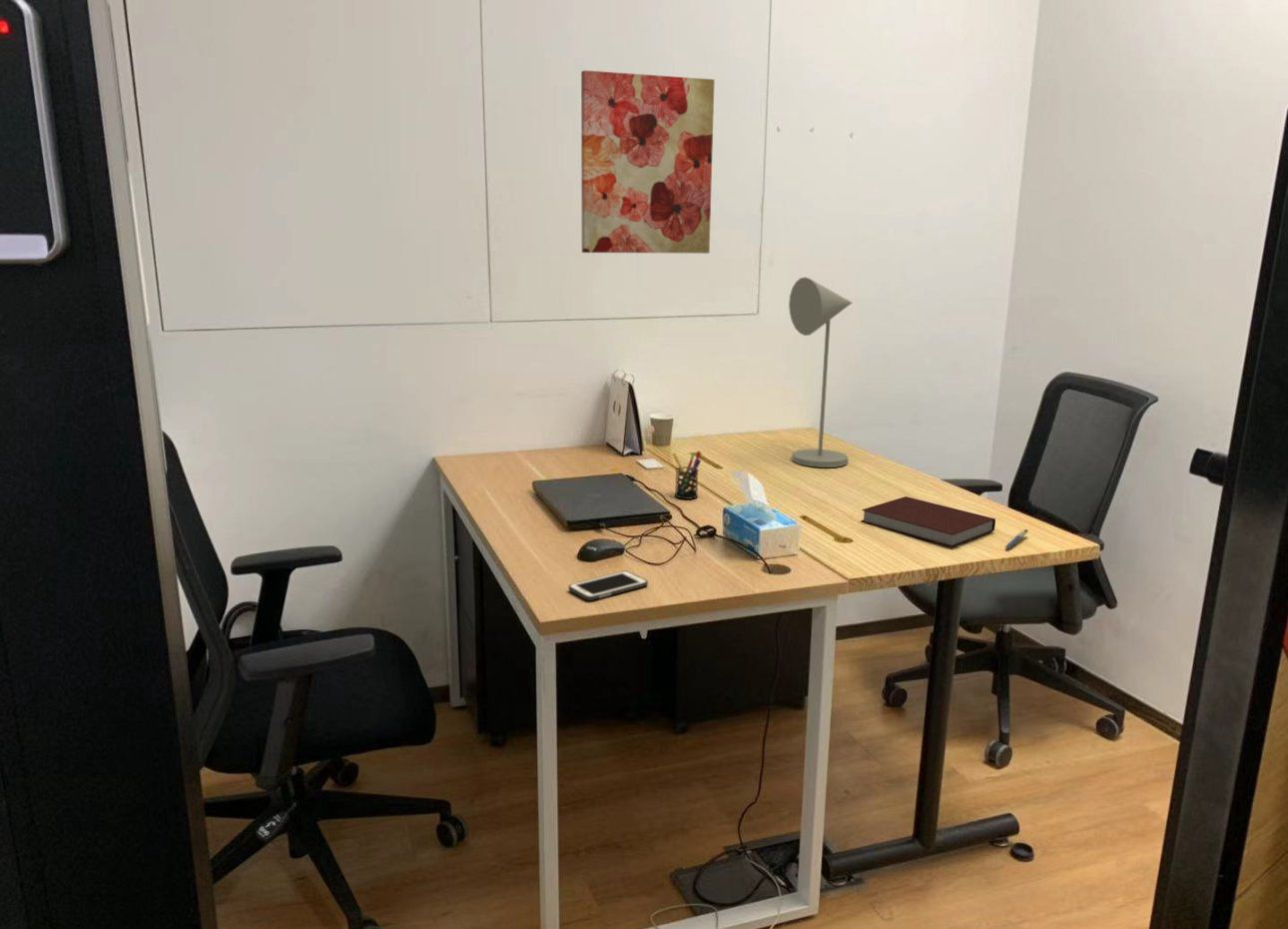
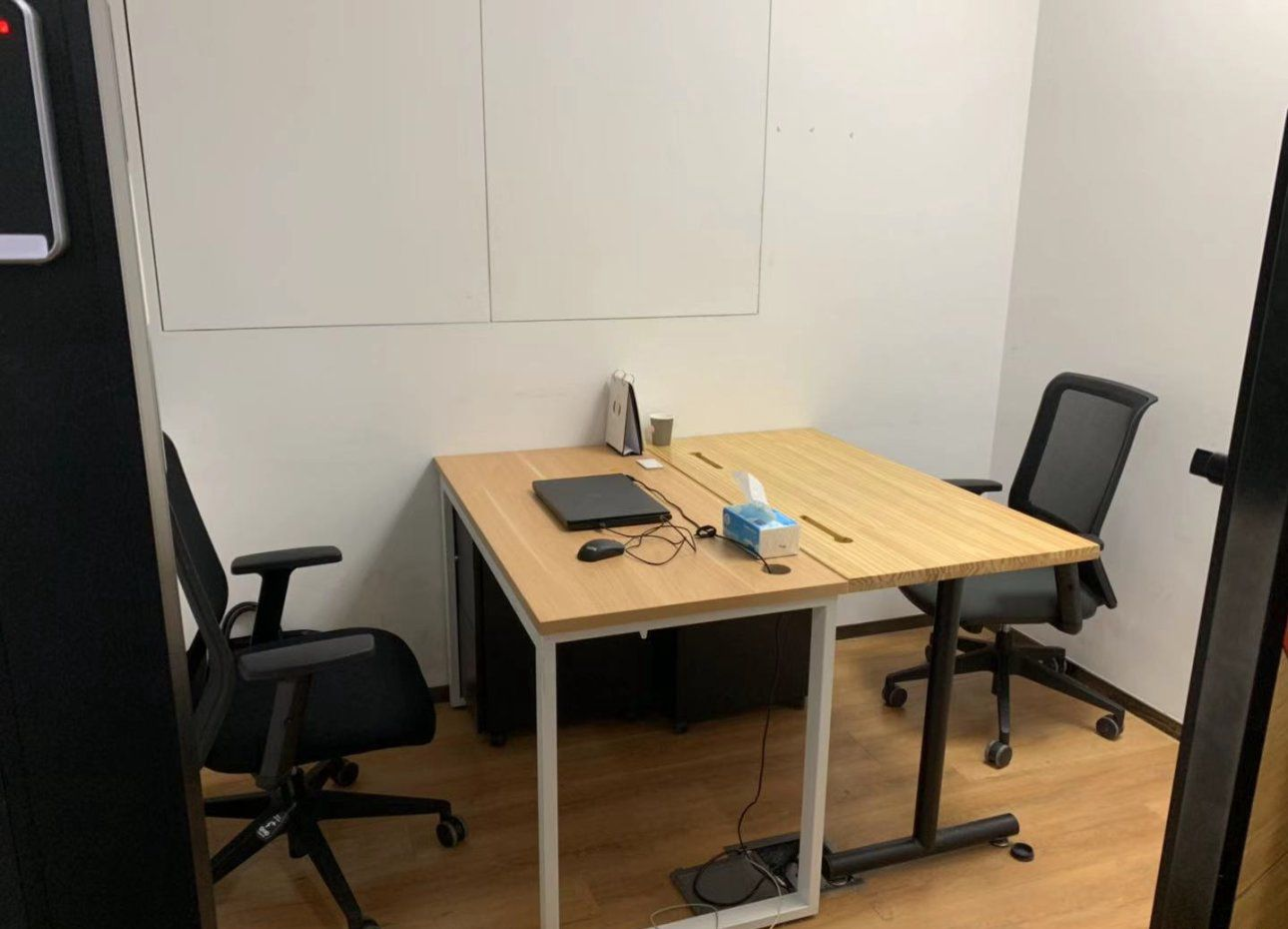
- notebook (927, 519)
- pen holder (689, 472)
- cell phone (608, 585)
- pen (1015, 538)
- wall art (647, 166)
- desk lamp (824, 371)
